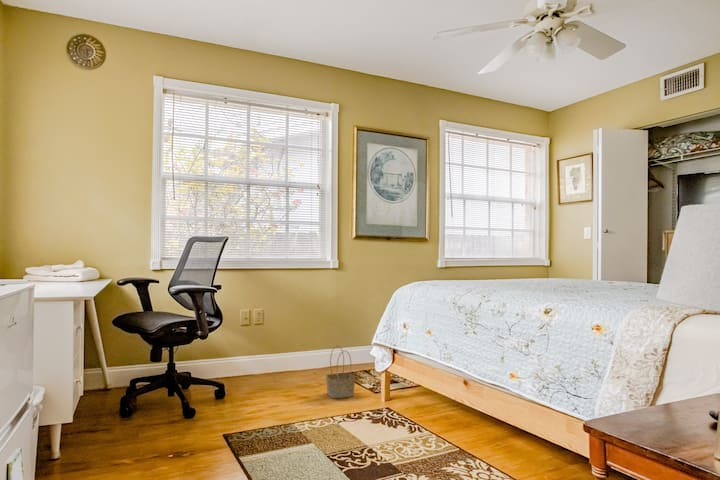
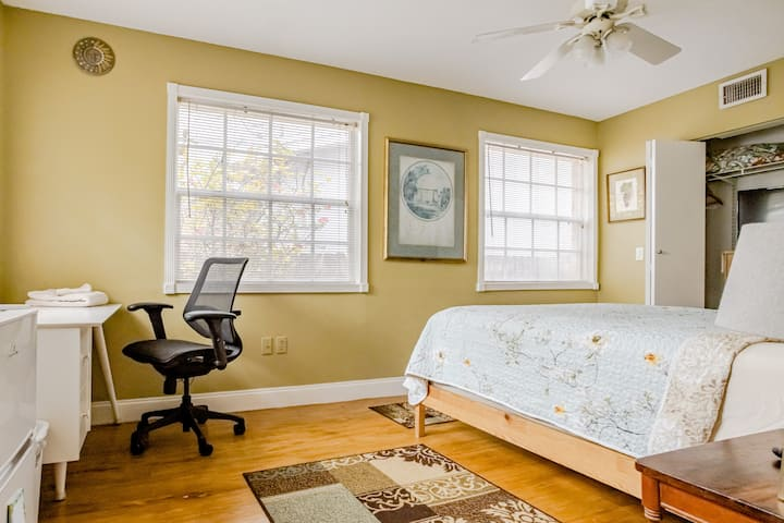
- basket (342, 372)
